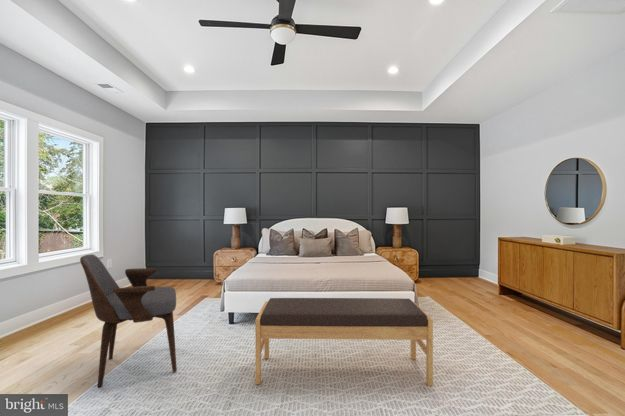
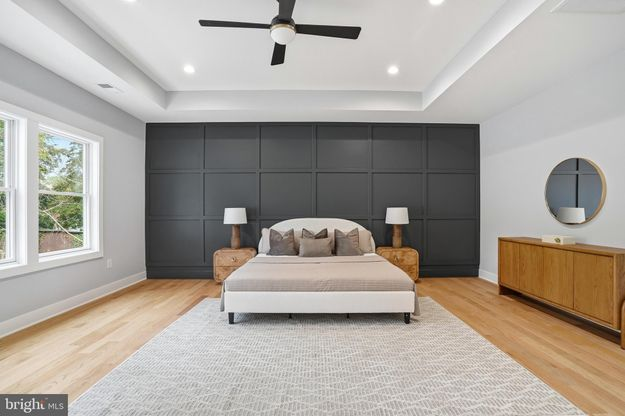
- armchair (131, 310)
- bench (341, 337)
